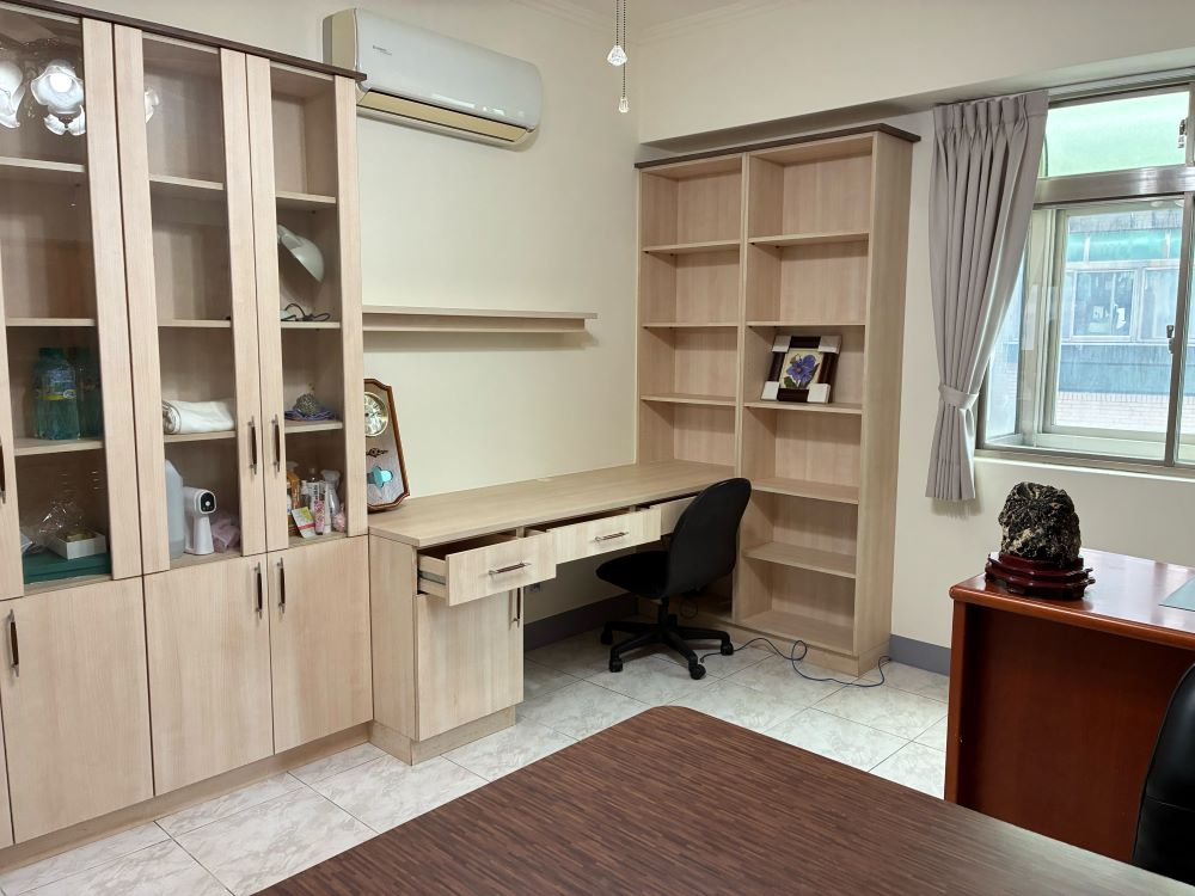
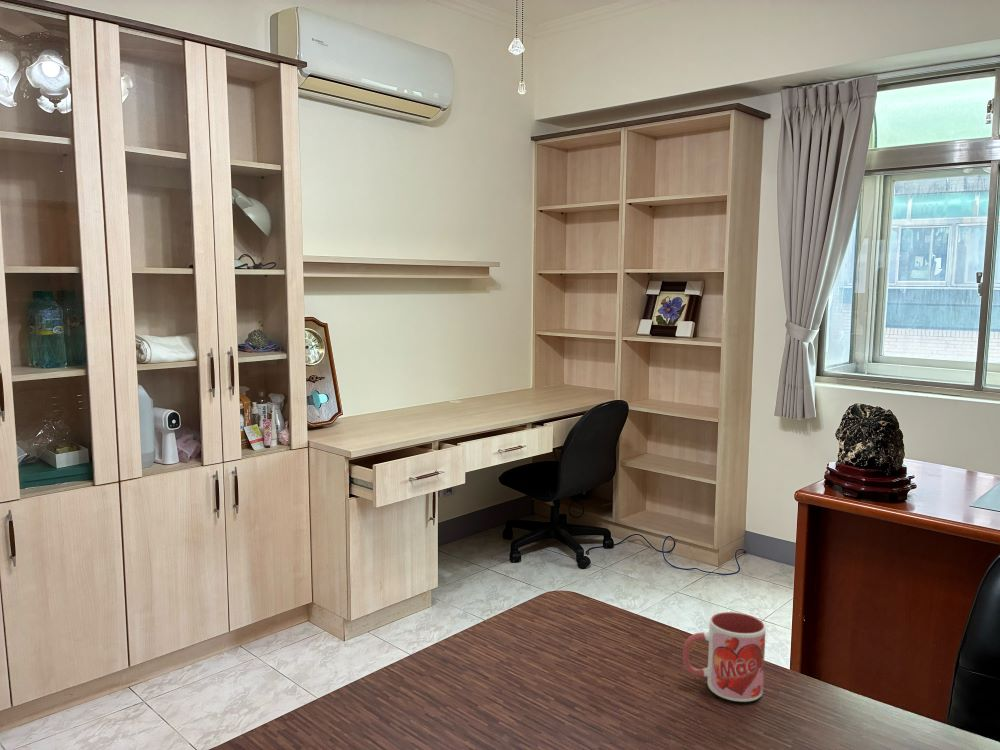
+ mug (722, 654)
